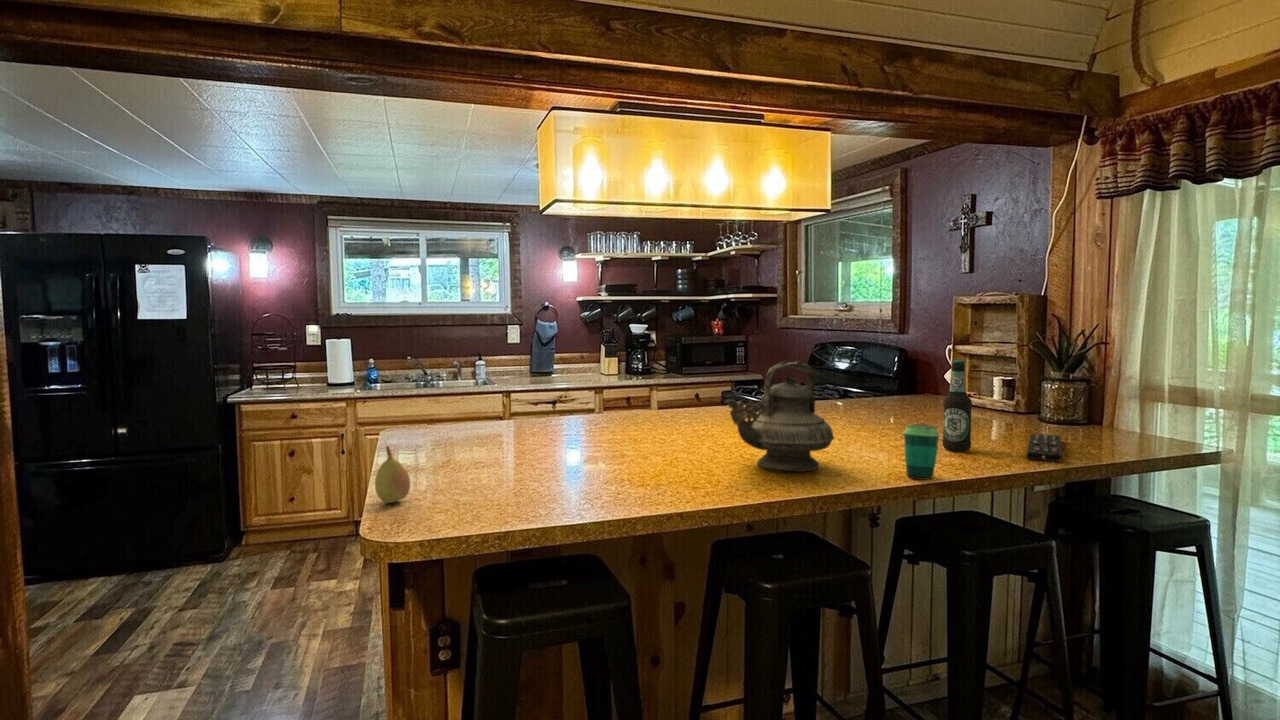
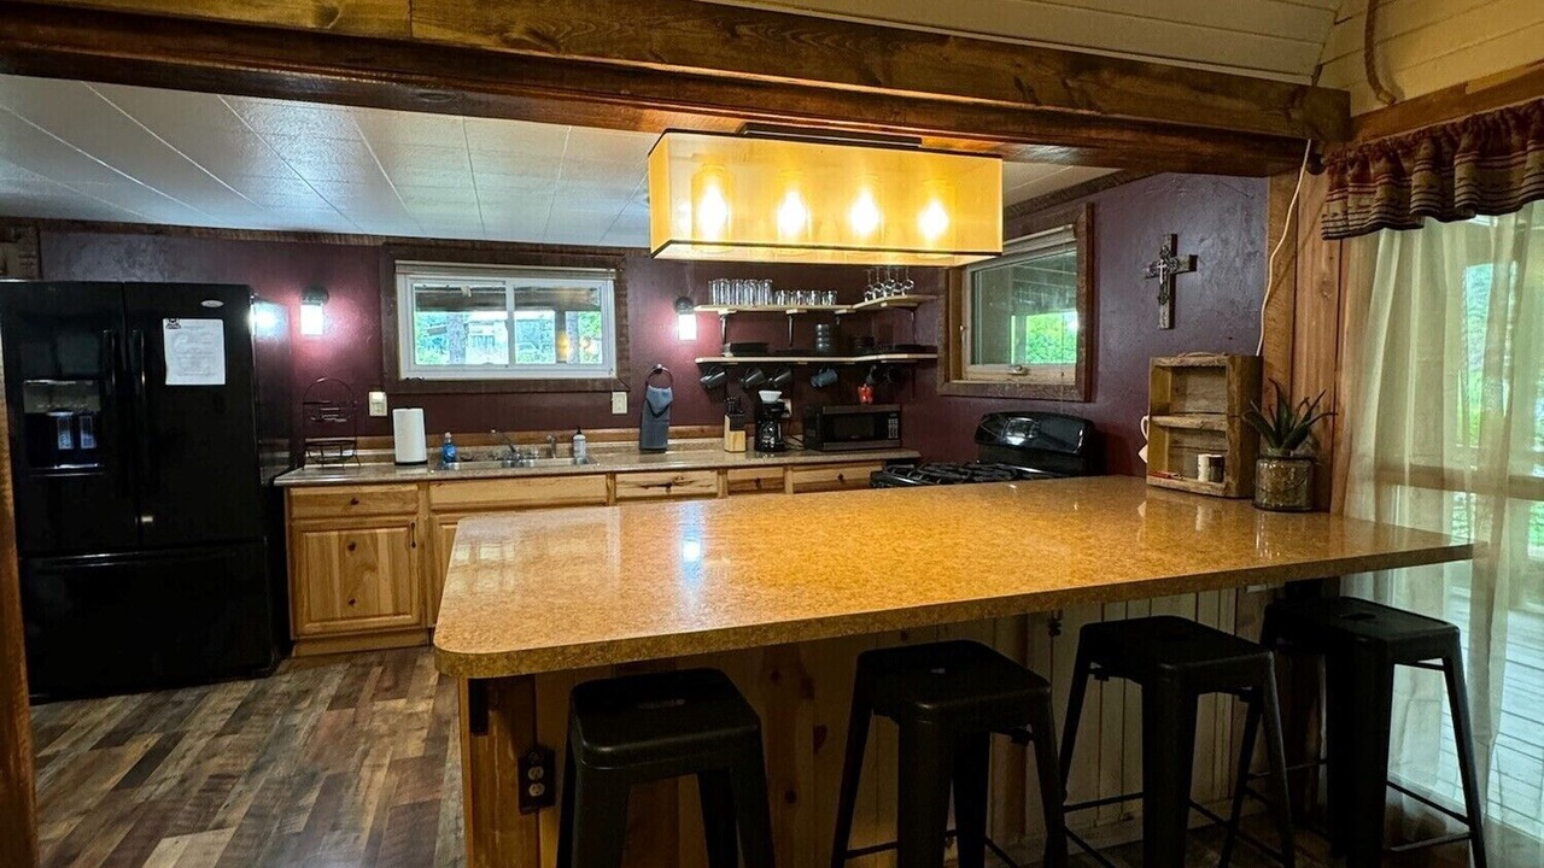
- remote control (1044, 445)
- cup (920, 451)
- teapot (775, 414)
- bottle (957, 405)
- fruit (392, 473)
